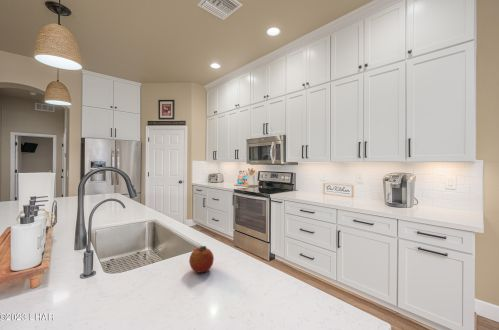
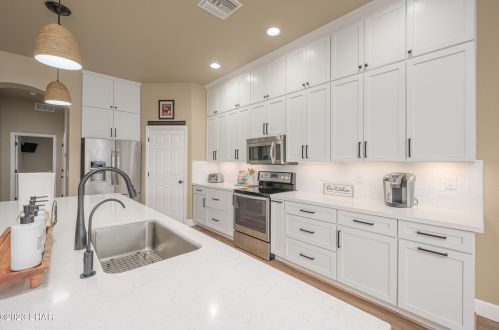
- fruit (201, 257)
